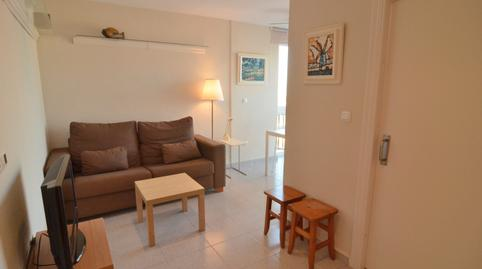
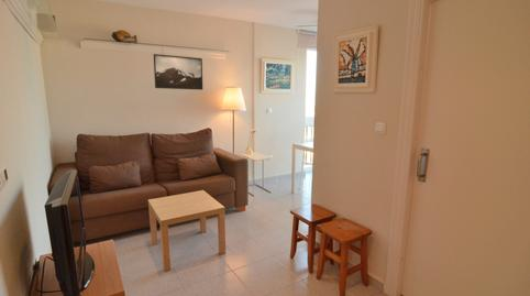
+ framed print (179, 73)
